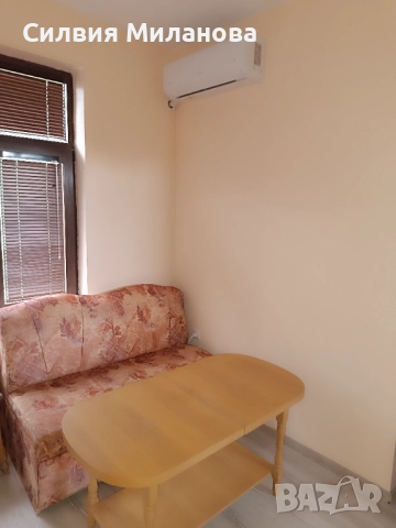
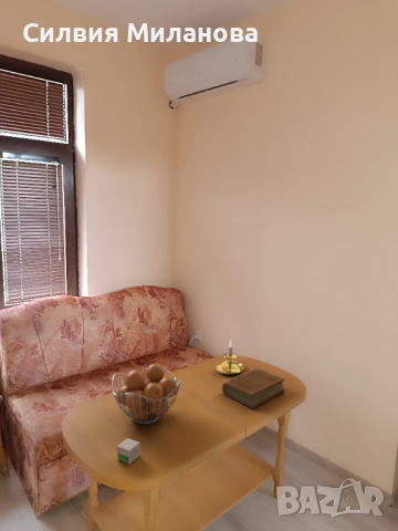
+ candle holder (228, 354)
+ fruit basket (146, 392)
+ book (253, 386)
+ small box (128, 450)
